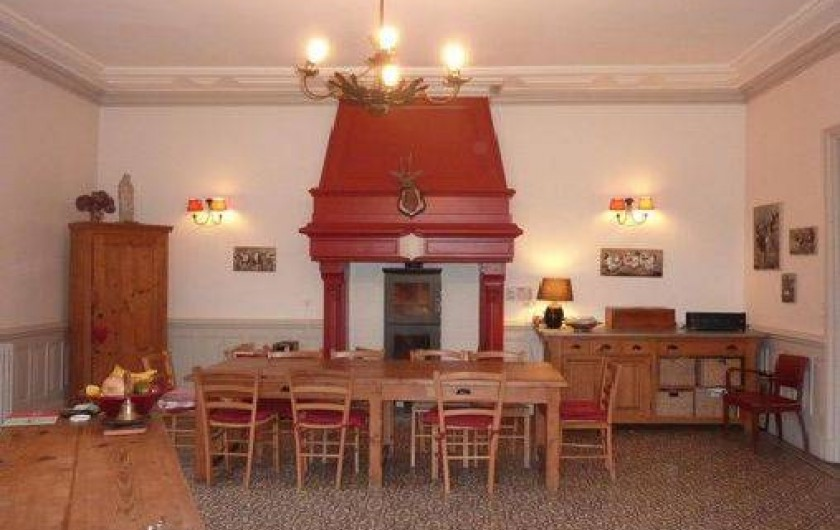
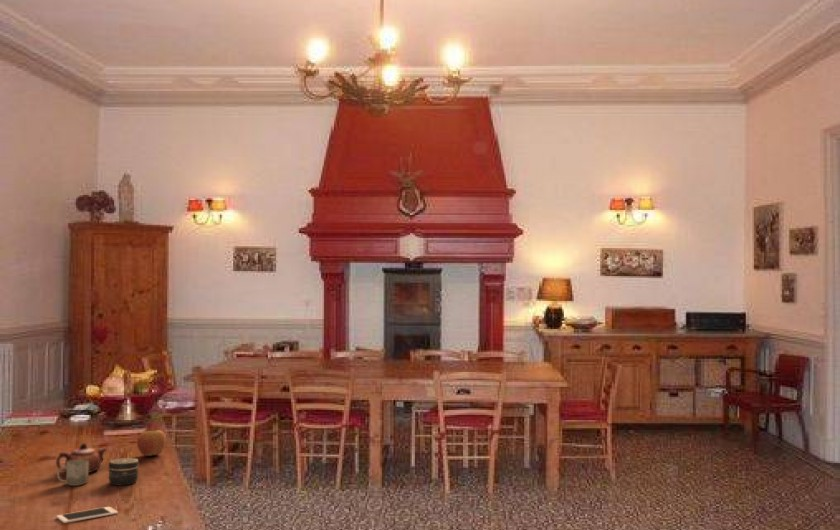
+ cell phone (87, 514)
+ cup (72, 473)
+ jar (123, 471)
+ teapot (81, 457)
+ apple (151, 442)
